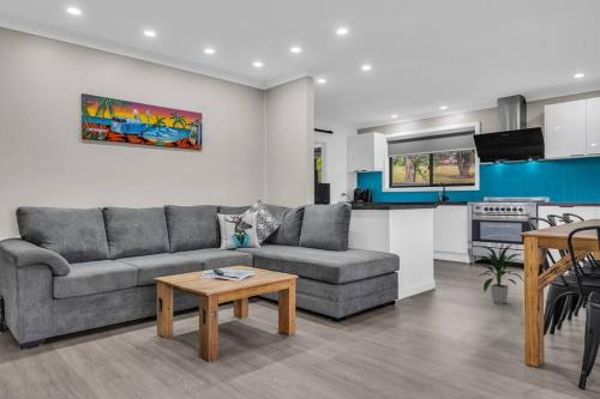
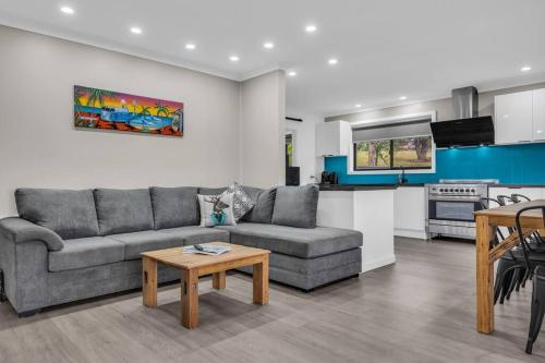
- indoor plant (497, 271)
